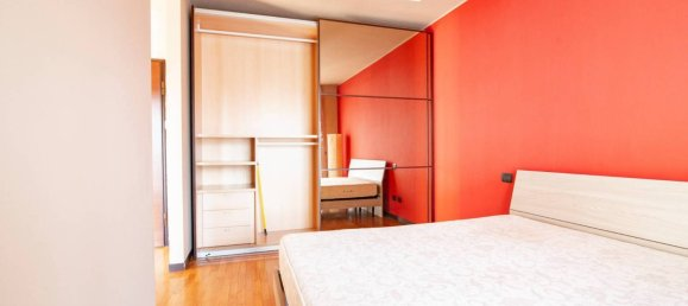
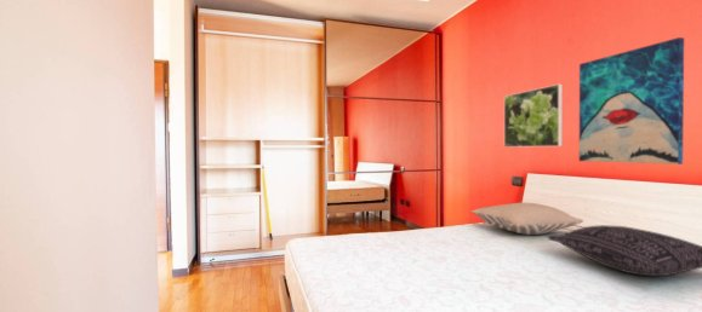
+ pillow (521, 216)
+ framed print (530, 119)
+ wall art (624, 108)
+ pillow (630, 248)
